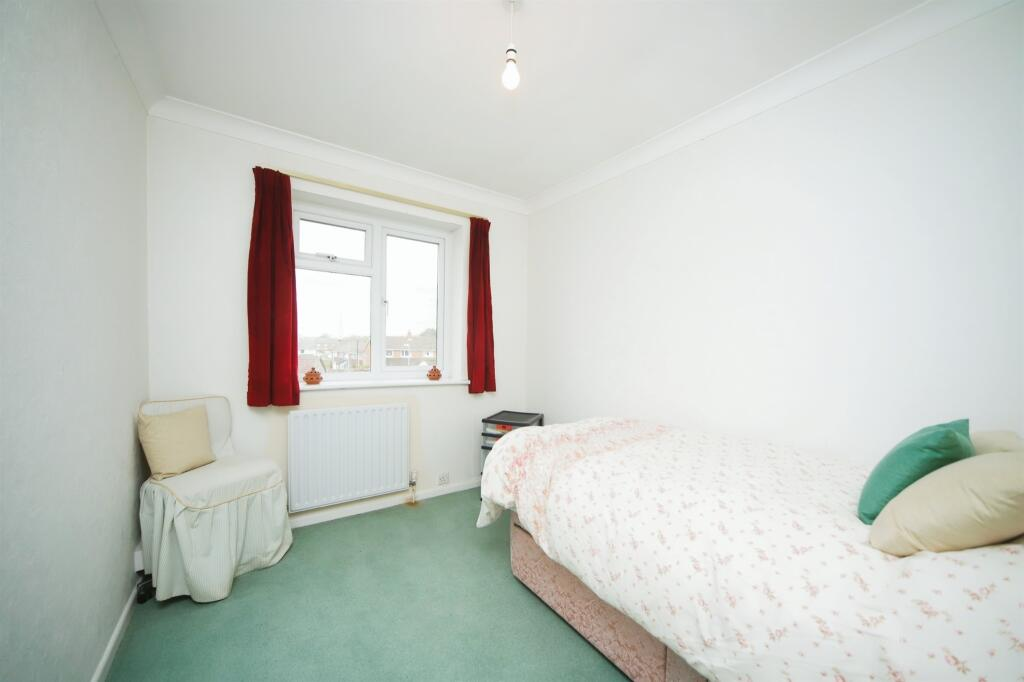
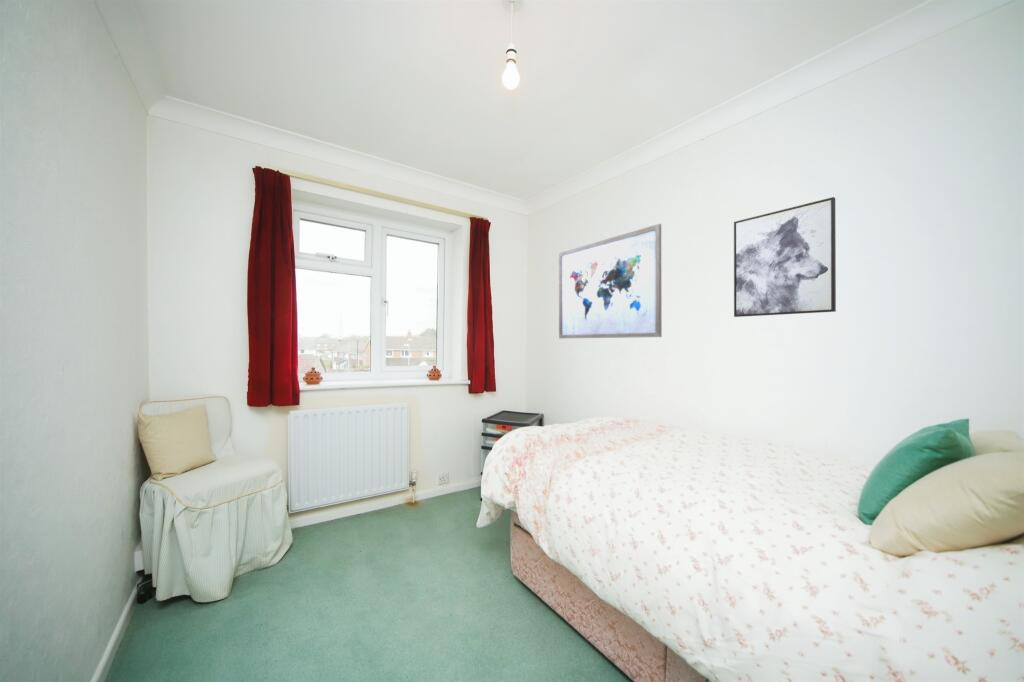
+ wall art (603, 289)
+ wall art (780, 262)
